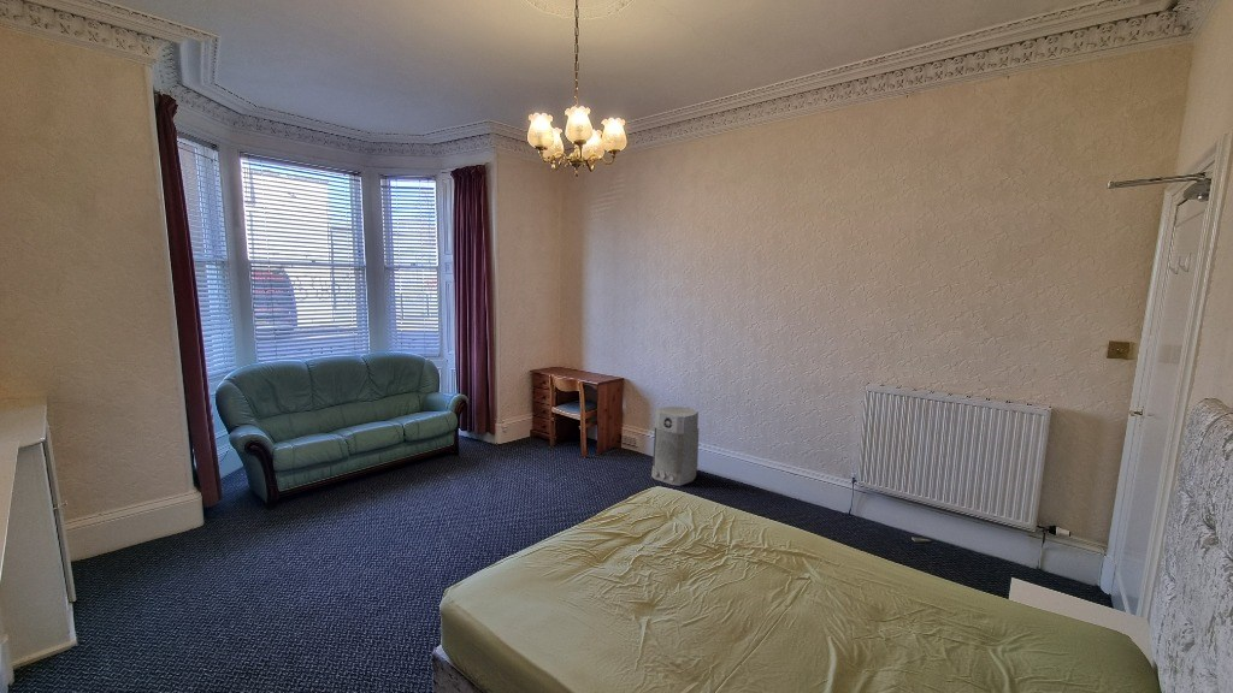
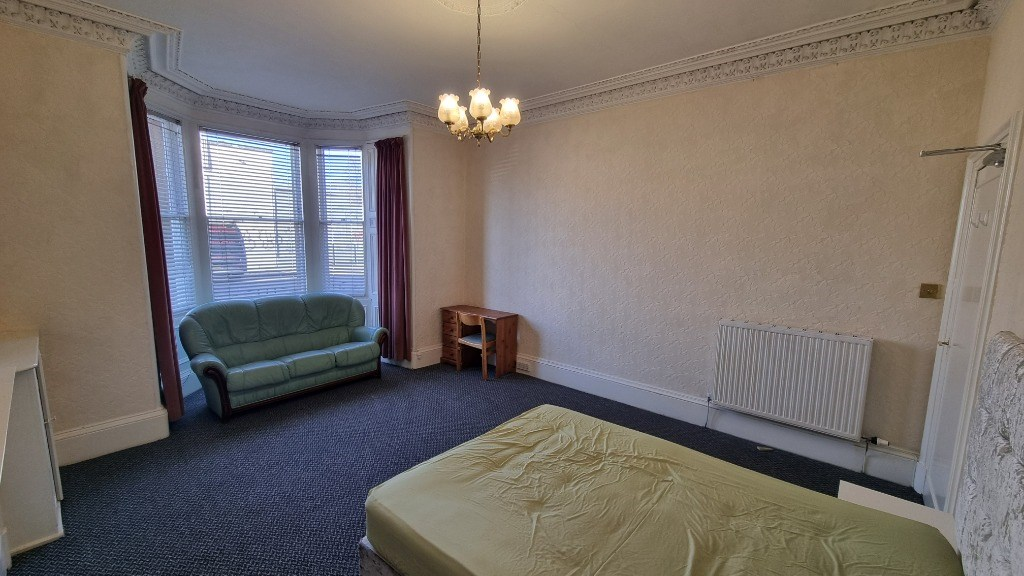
- air purifier (677, 443)
